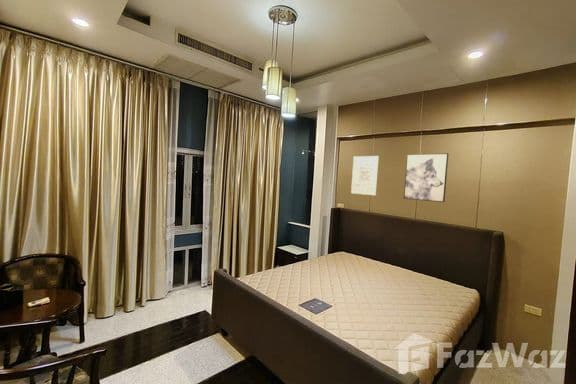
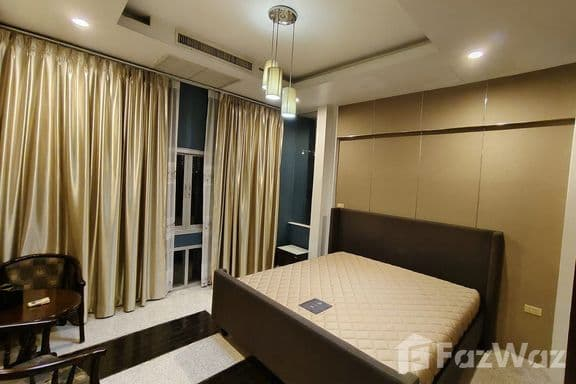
- wall art (424, 177)
- wall art (364, 175)
